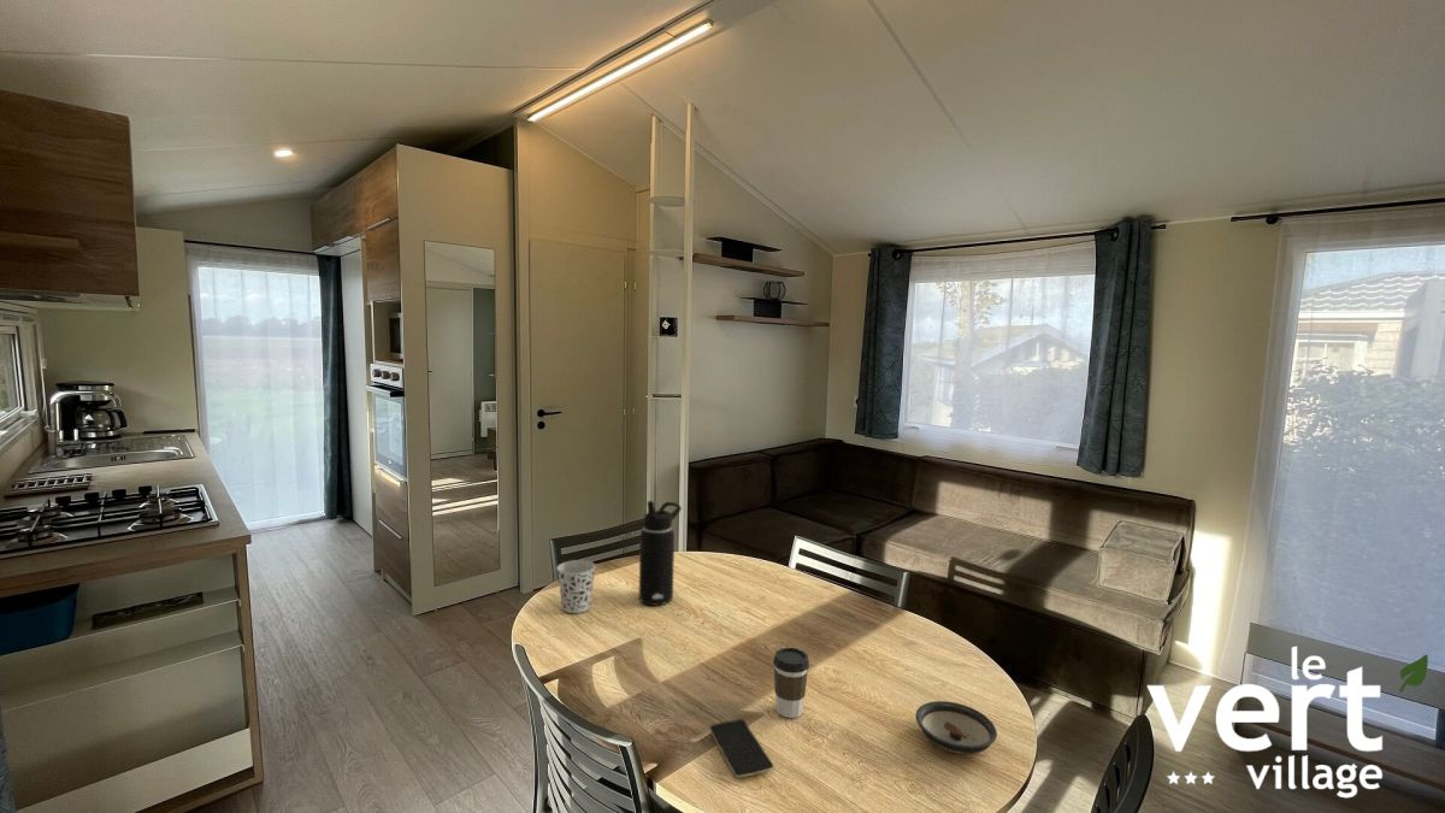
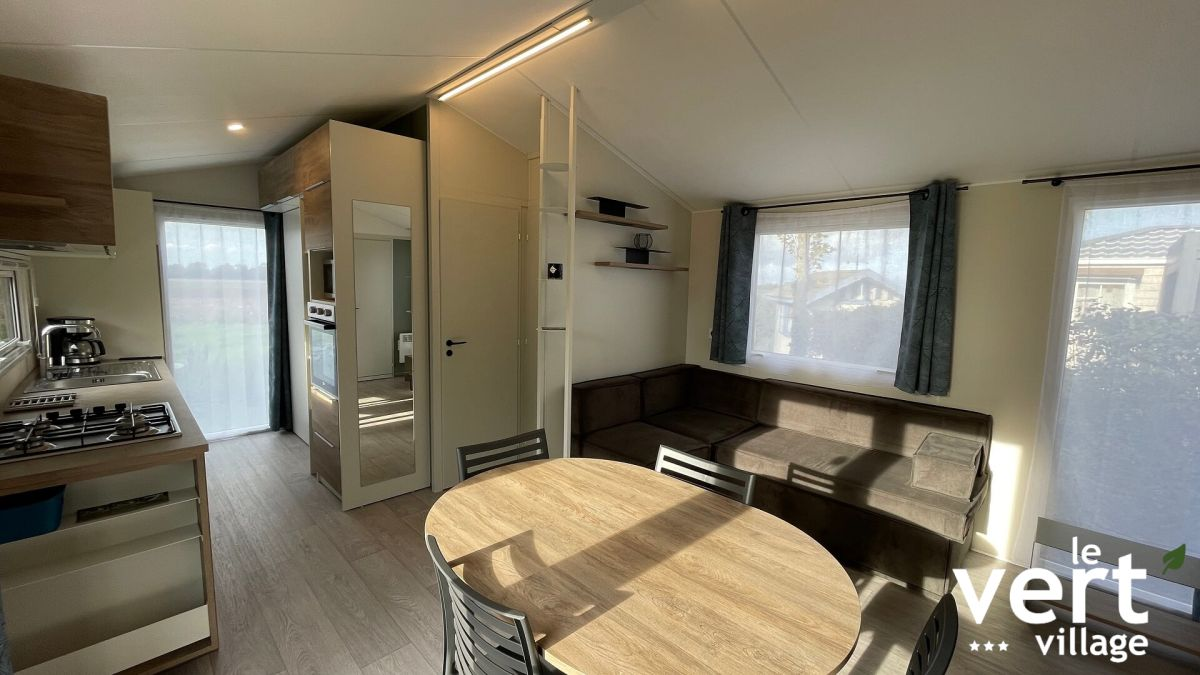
- smartphone (739, 747)
- coffee cup (790, 682)
- water bottle (660, 548)
- saucer (954, 731)
- cup (576, 587)
